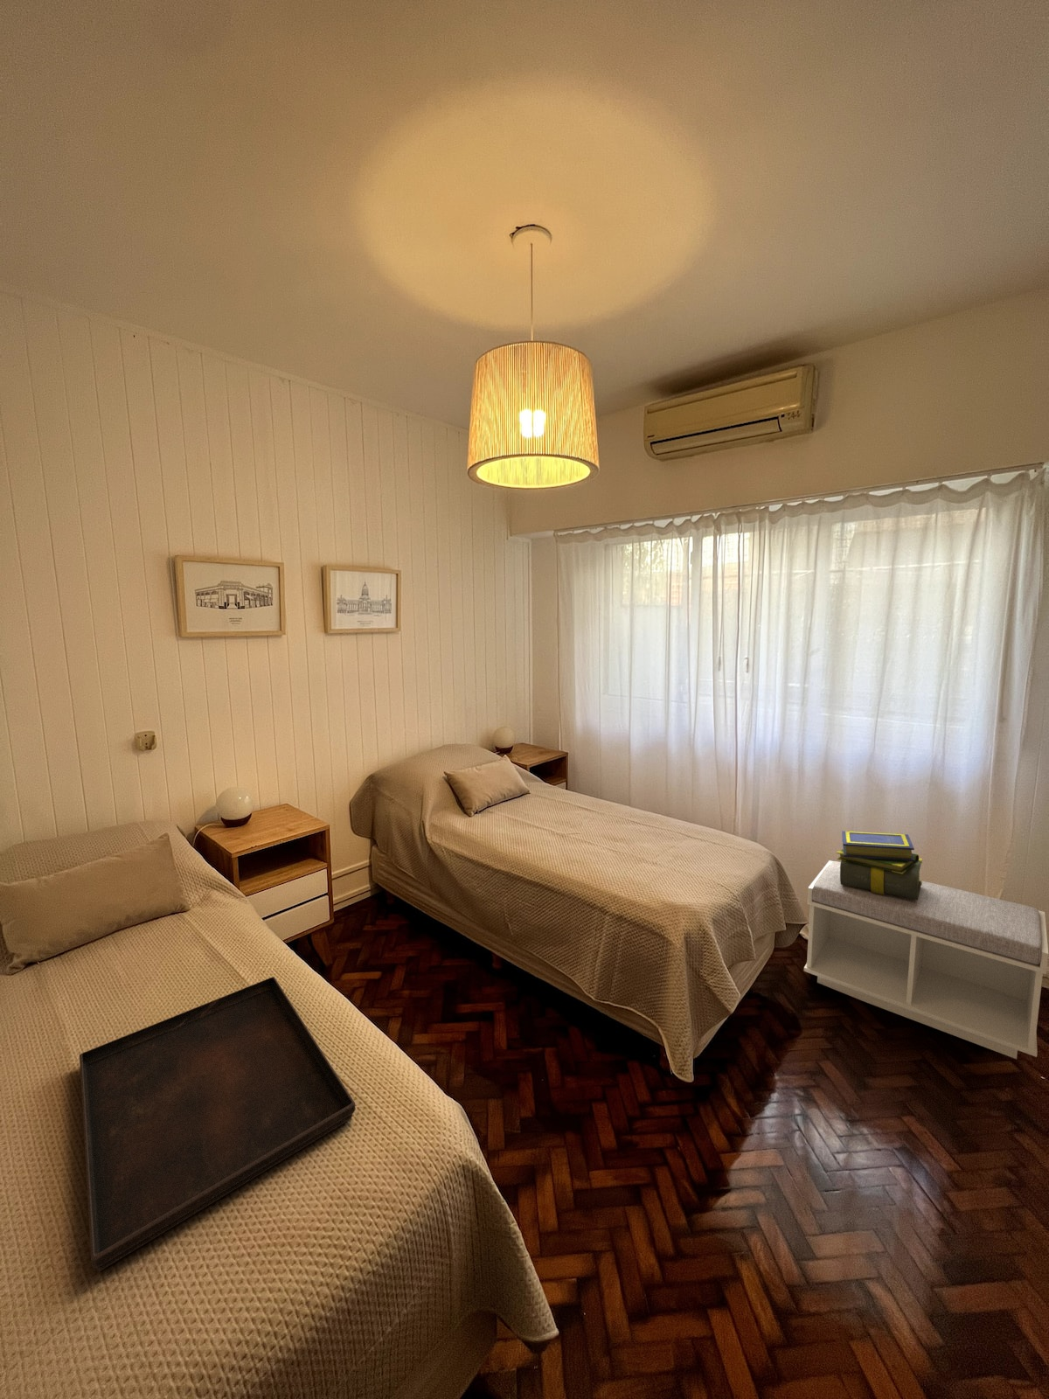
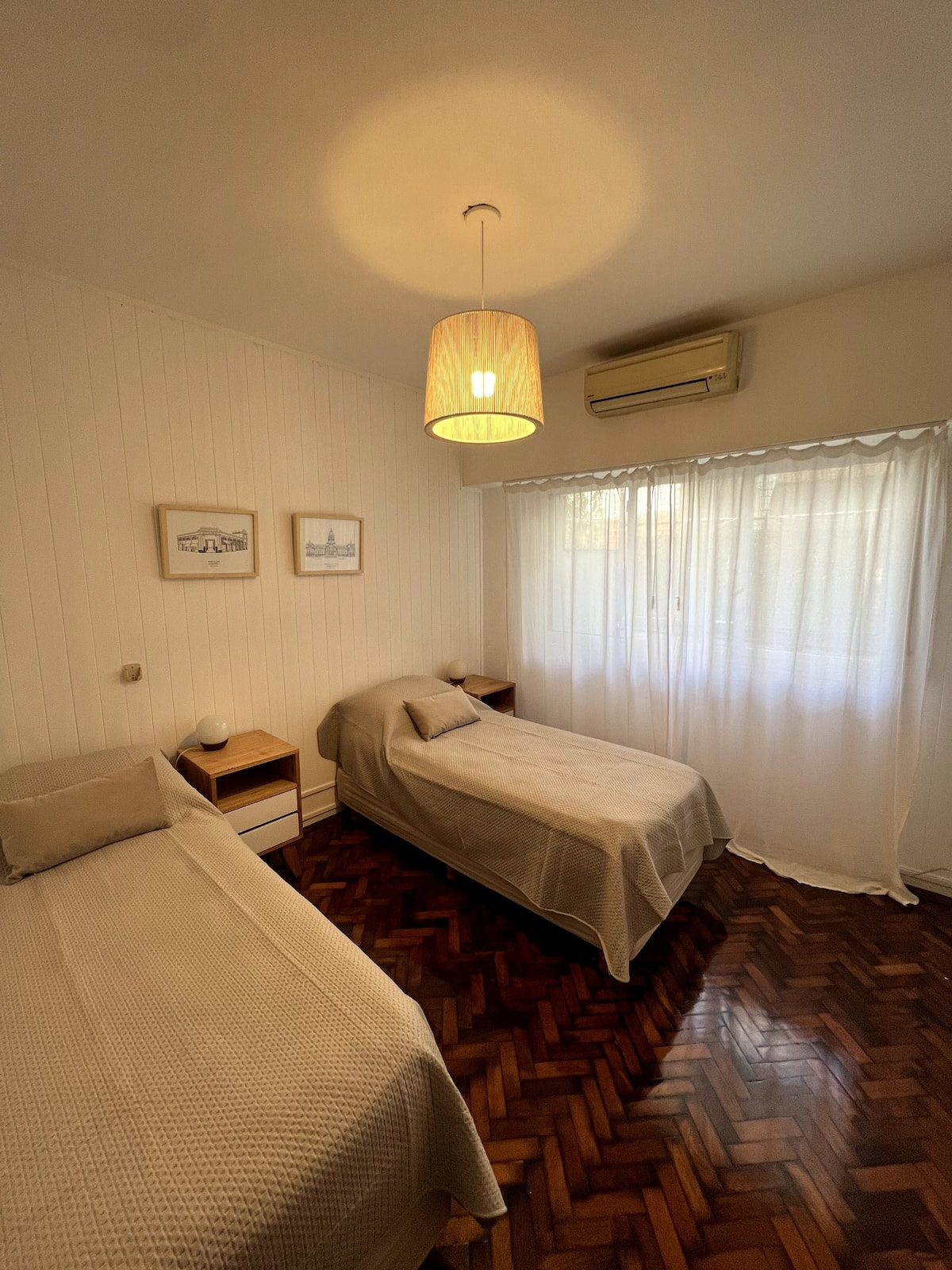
- bench (916, 946)
- stack of books (878, 860)
- serving tray (209, 1084)
